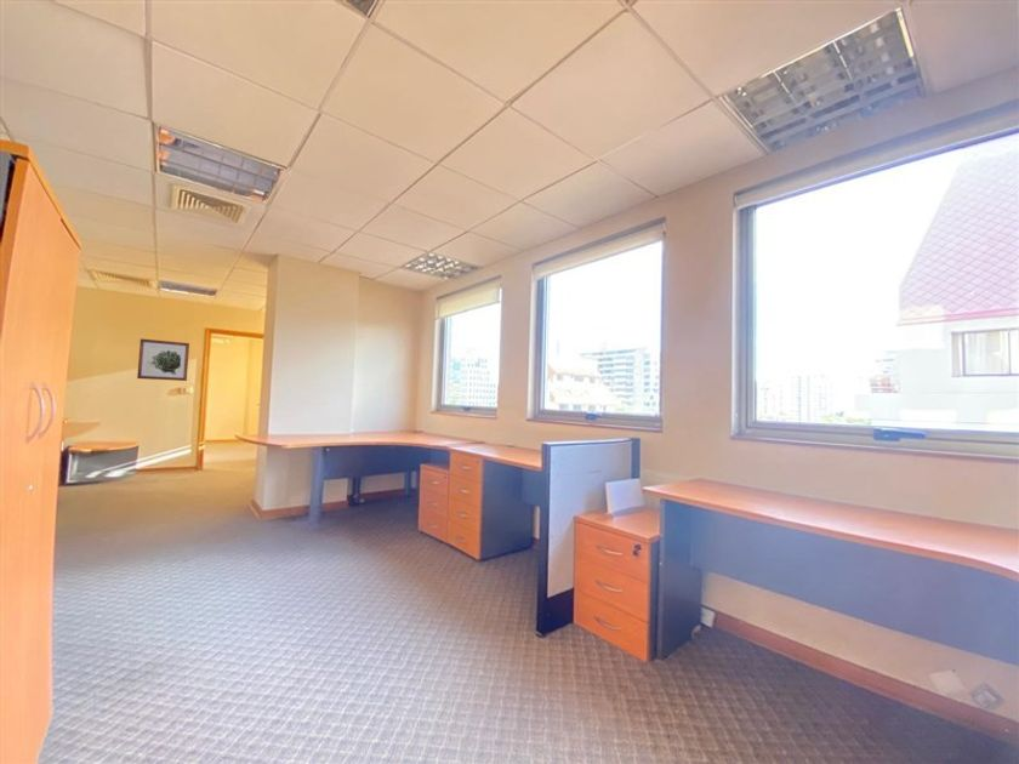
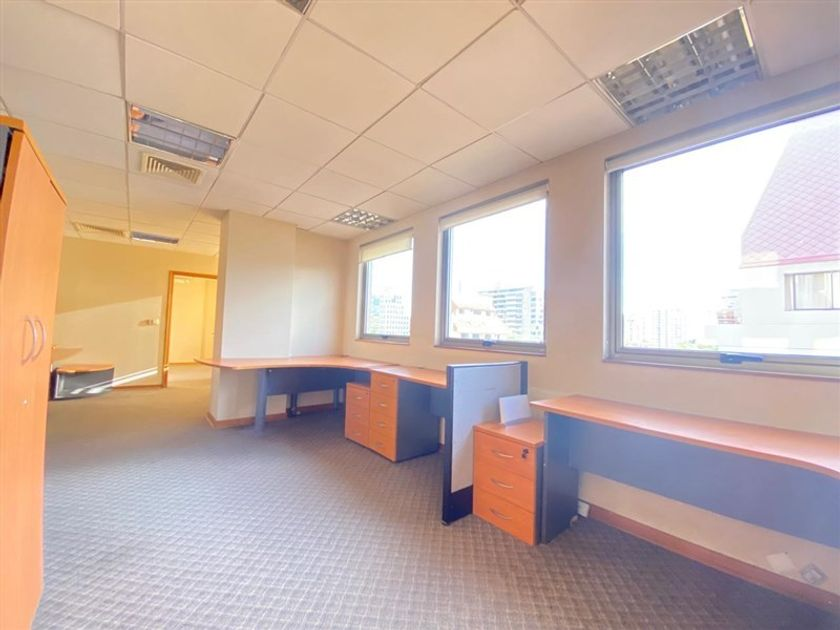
- wall art (164, 360)
